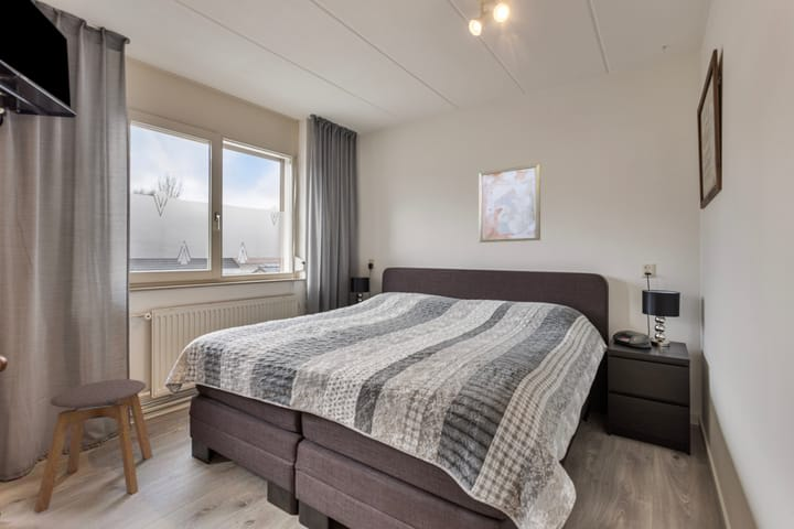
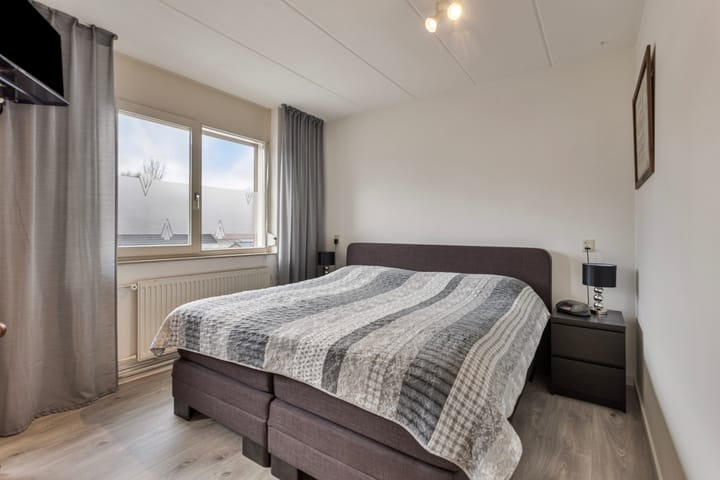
- wall art (507, 205)
- stool (100, 418)
